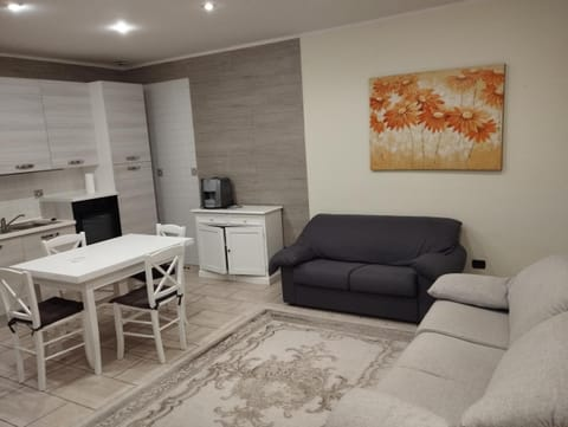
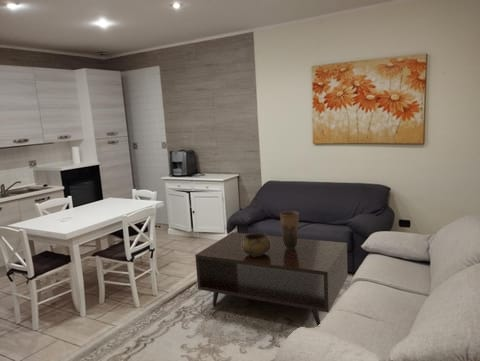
+ coffee table (273, 275)
+ vase (290, 230)
+ decorative bowl (256, 244)
